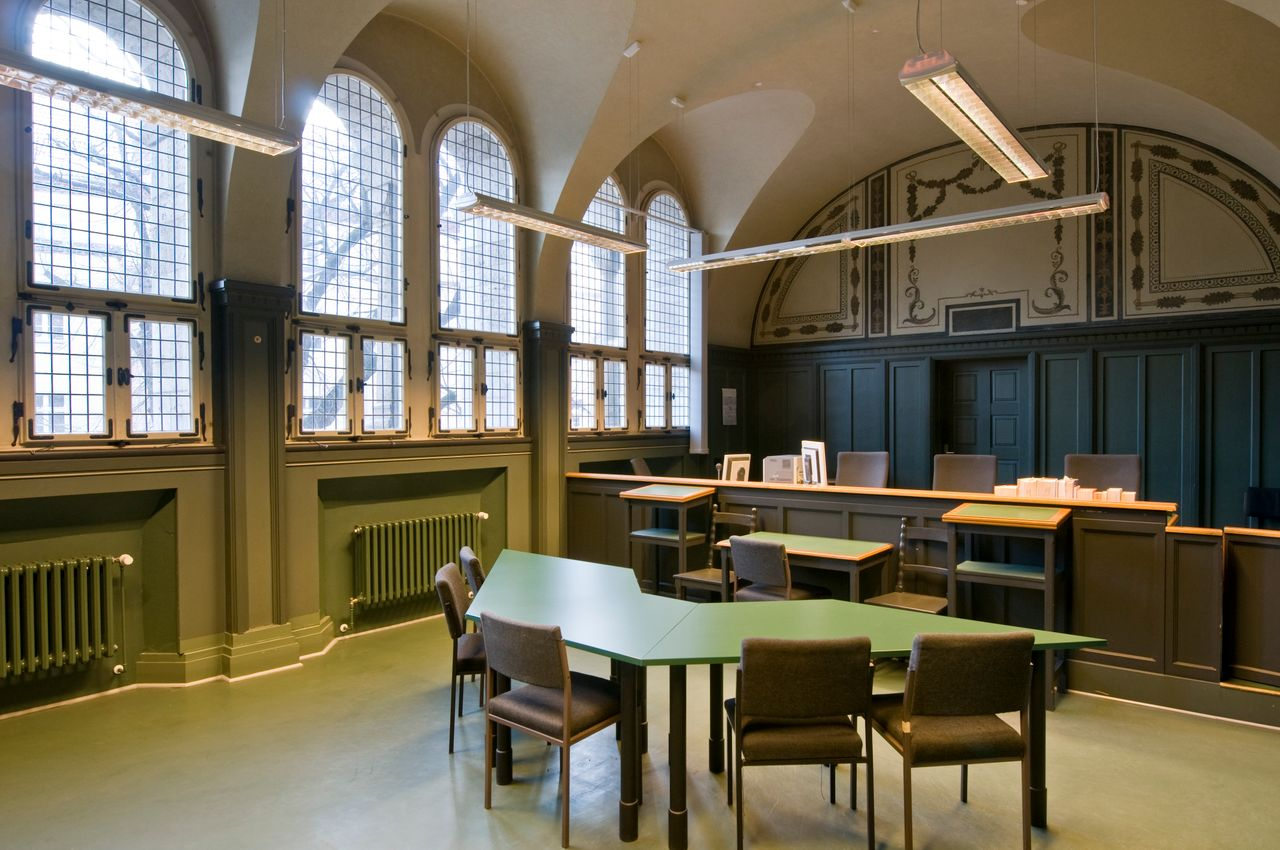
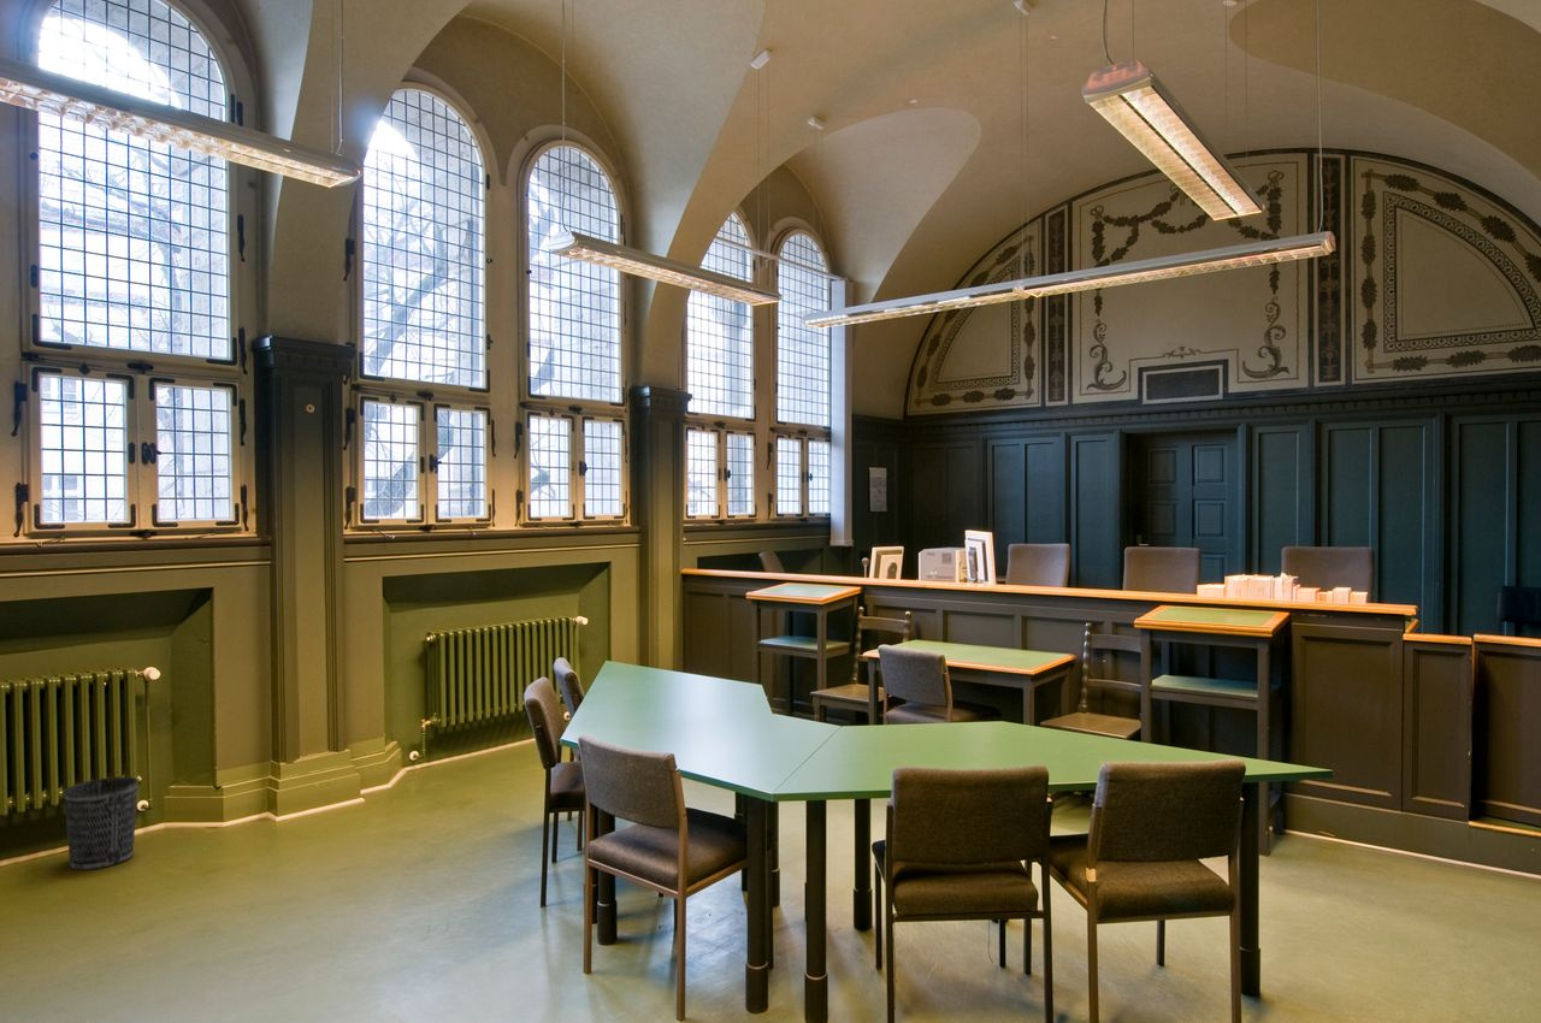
+ wastebasket (101, 822)
